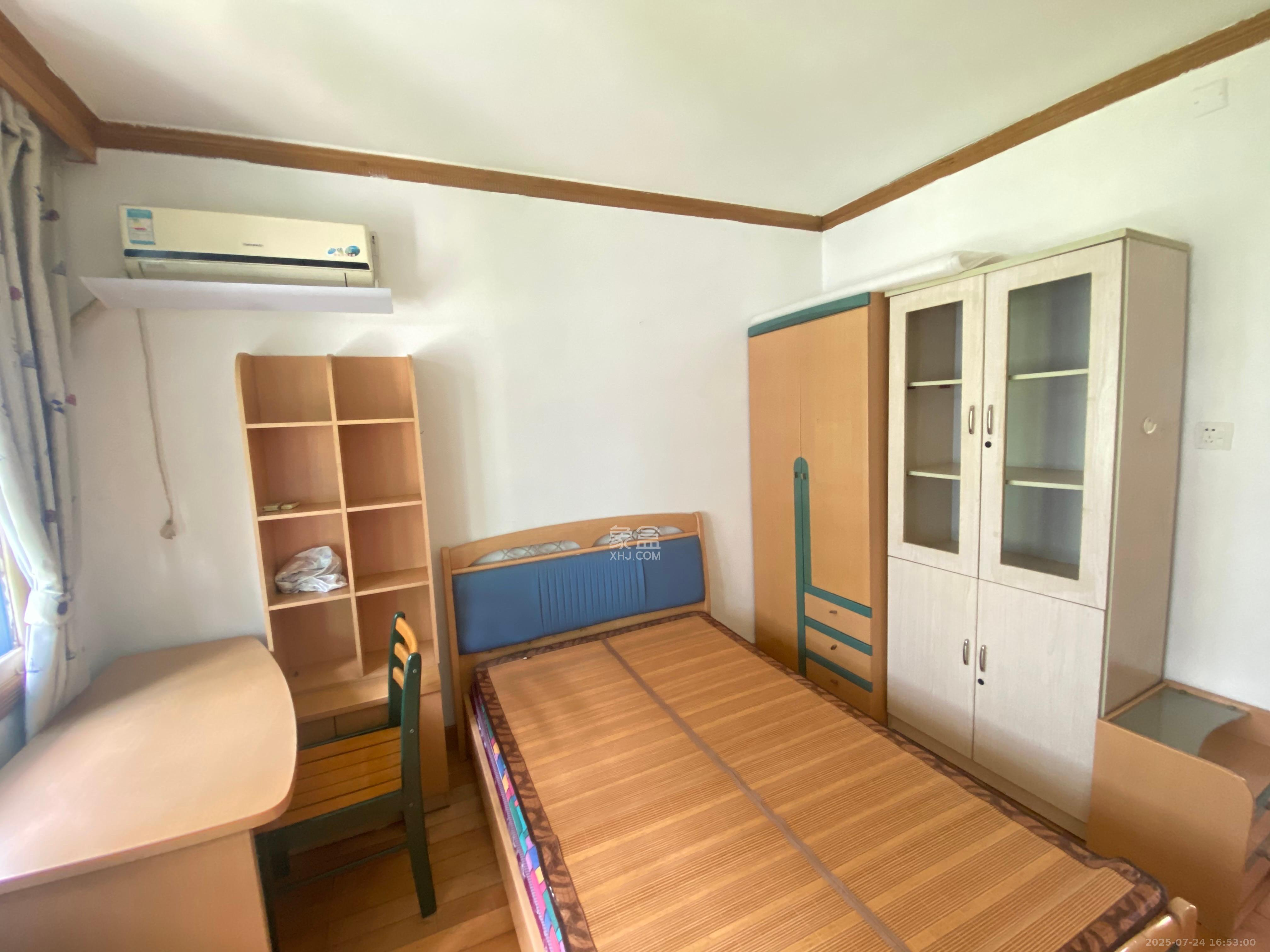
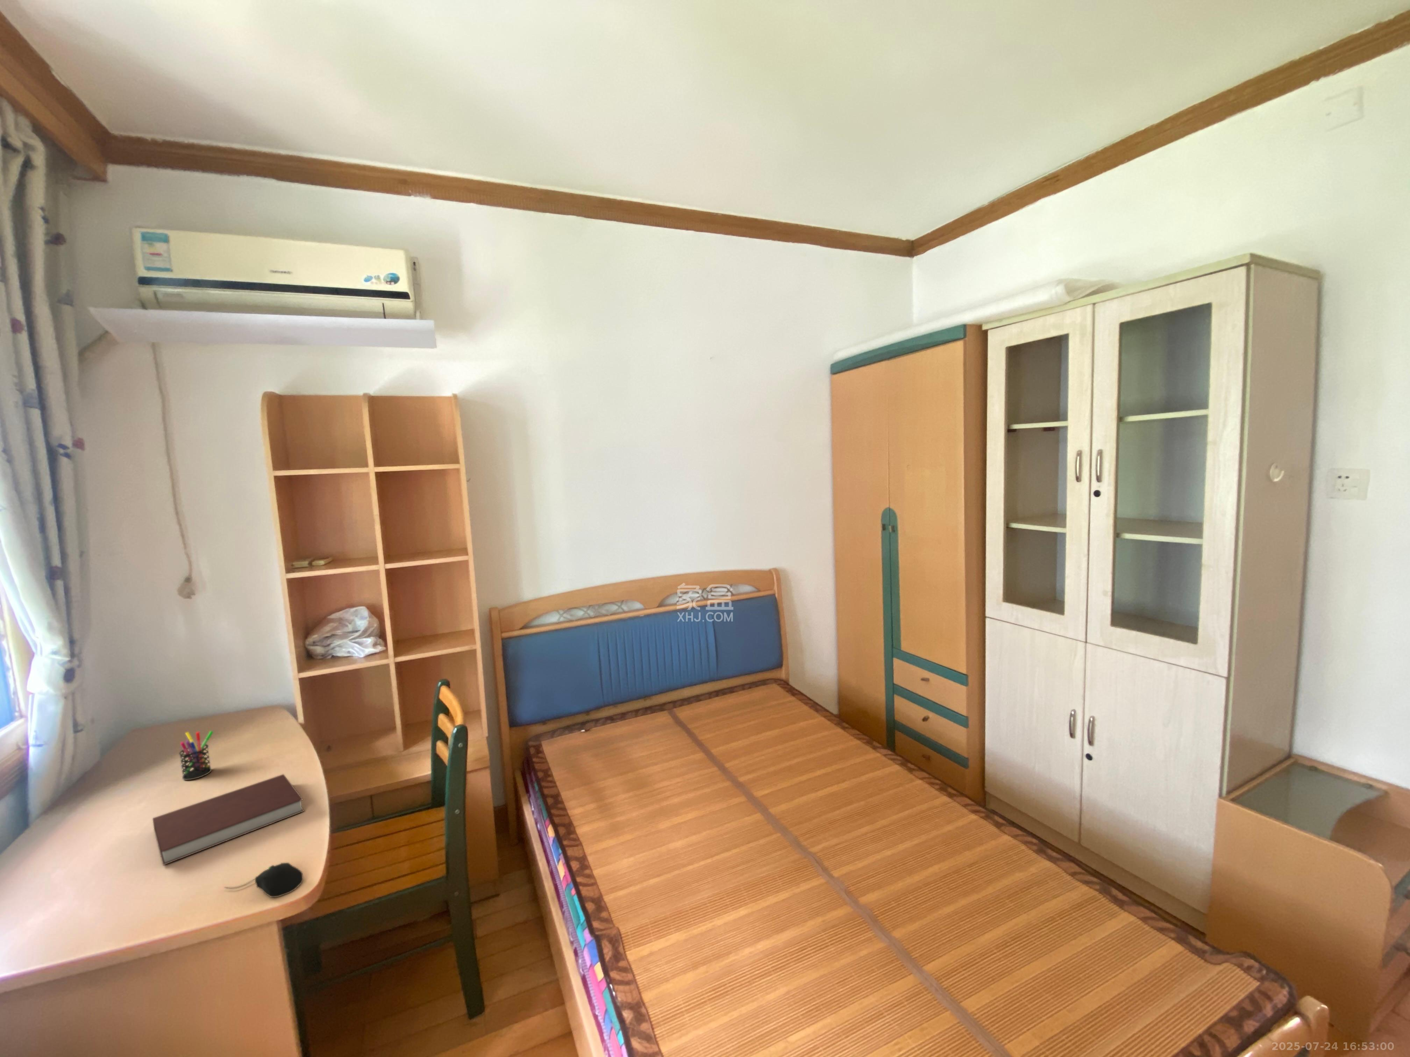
+ pen holder (198, 752)
+ notebook (230, 815)
+ computer mouse (265, 876)
